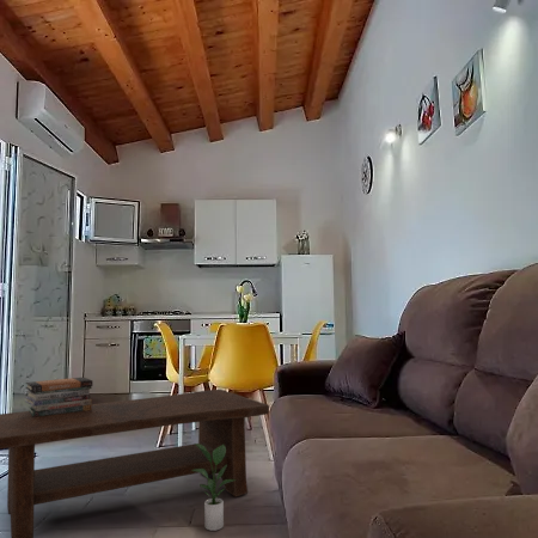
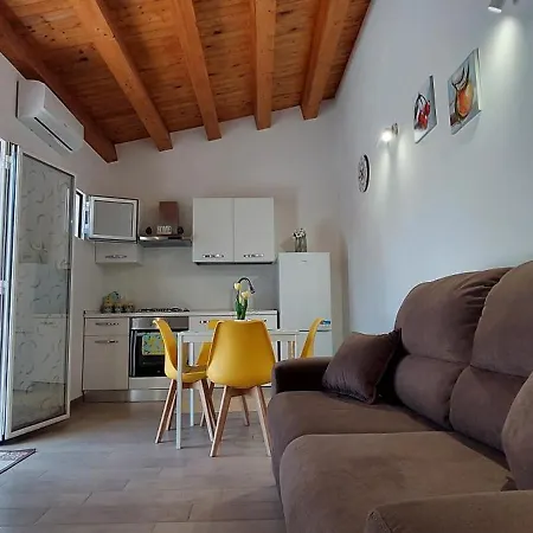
- potted plant (215, 484)
- book stack (59, 396)
- coffee table (130, 454)
